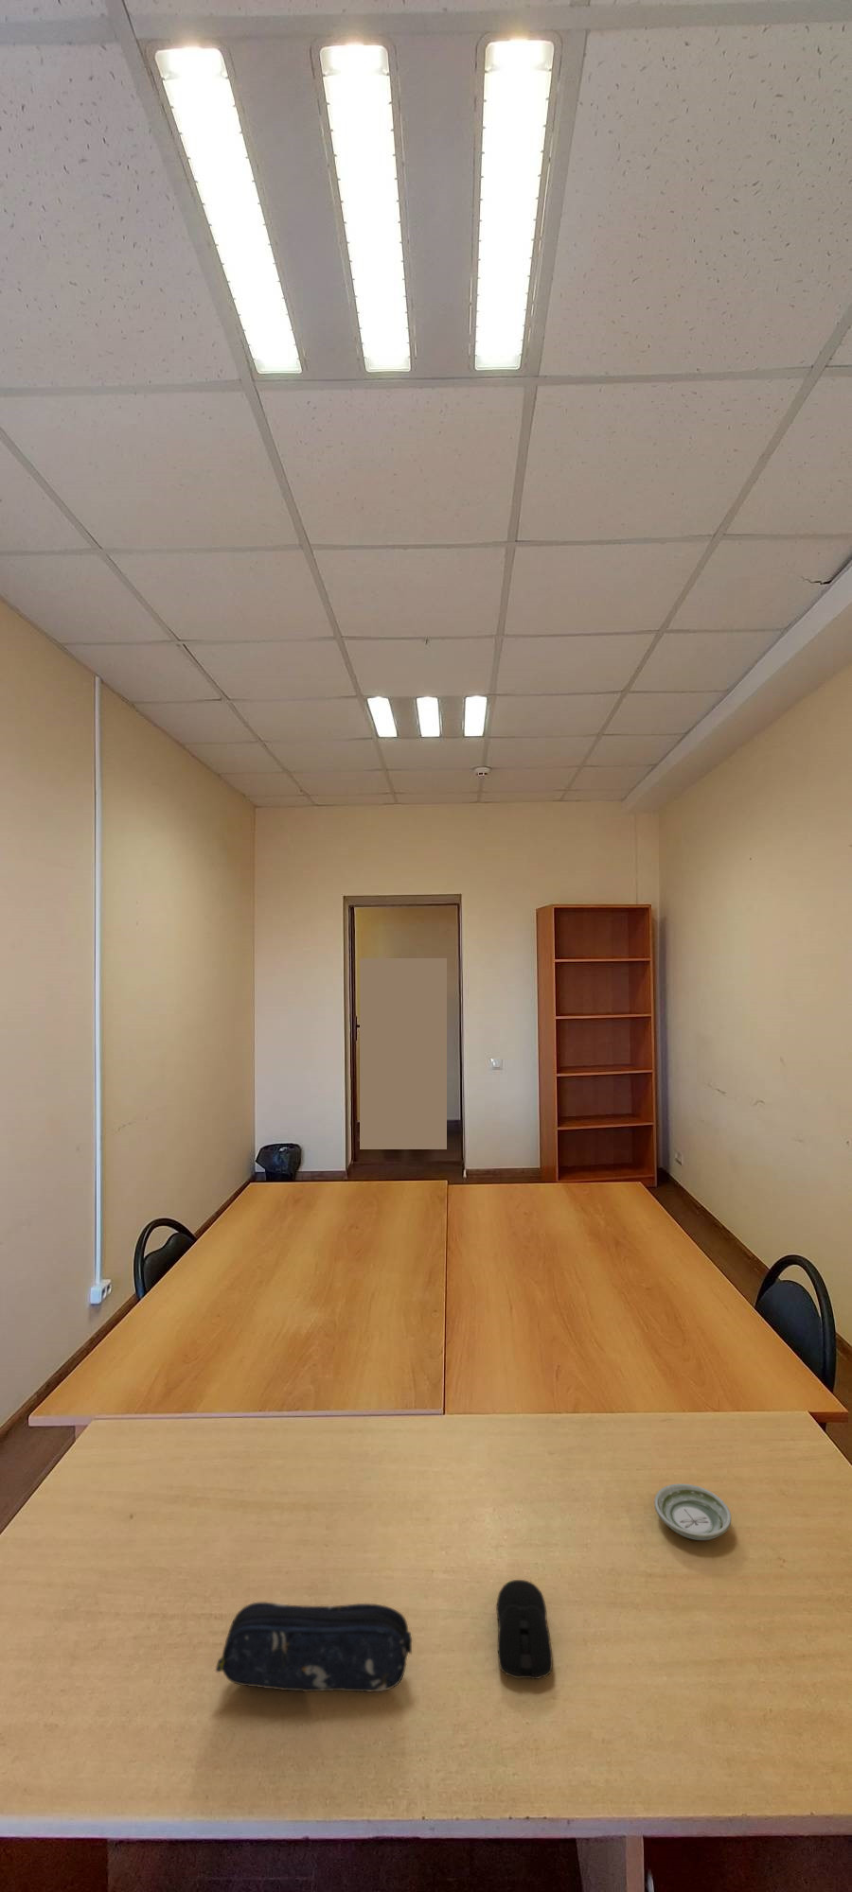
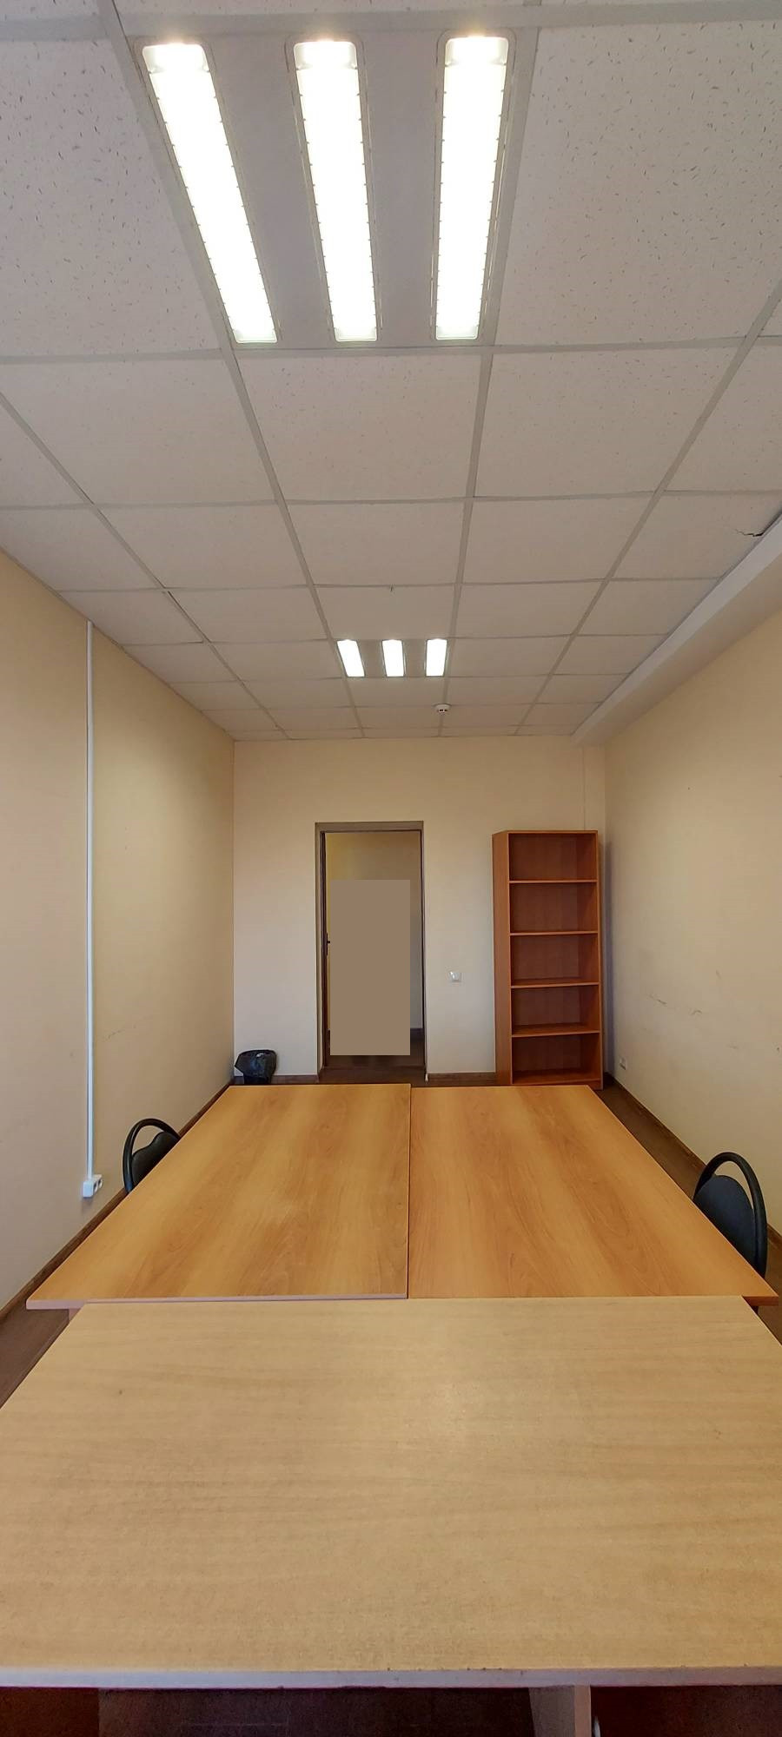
- saucer (691, 1517)
- pencil case (316, 1648)
- computer mouse (523, 1621)
